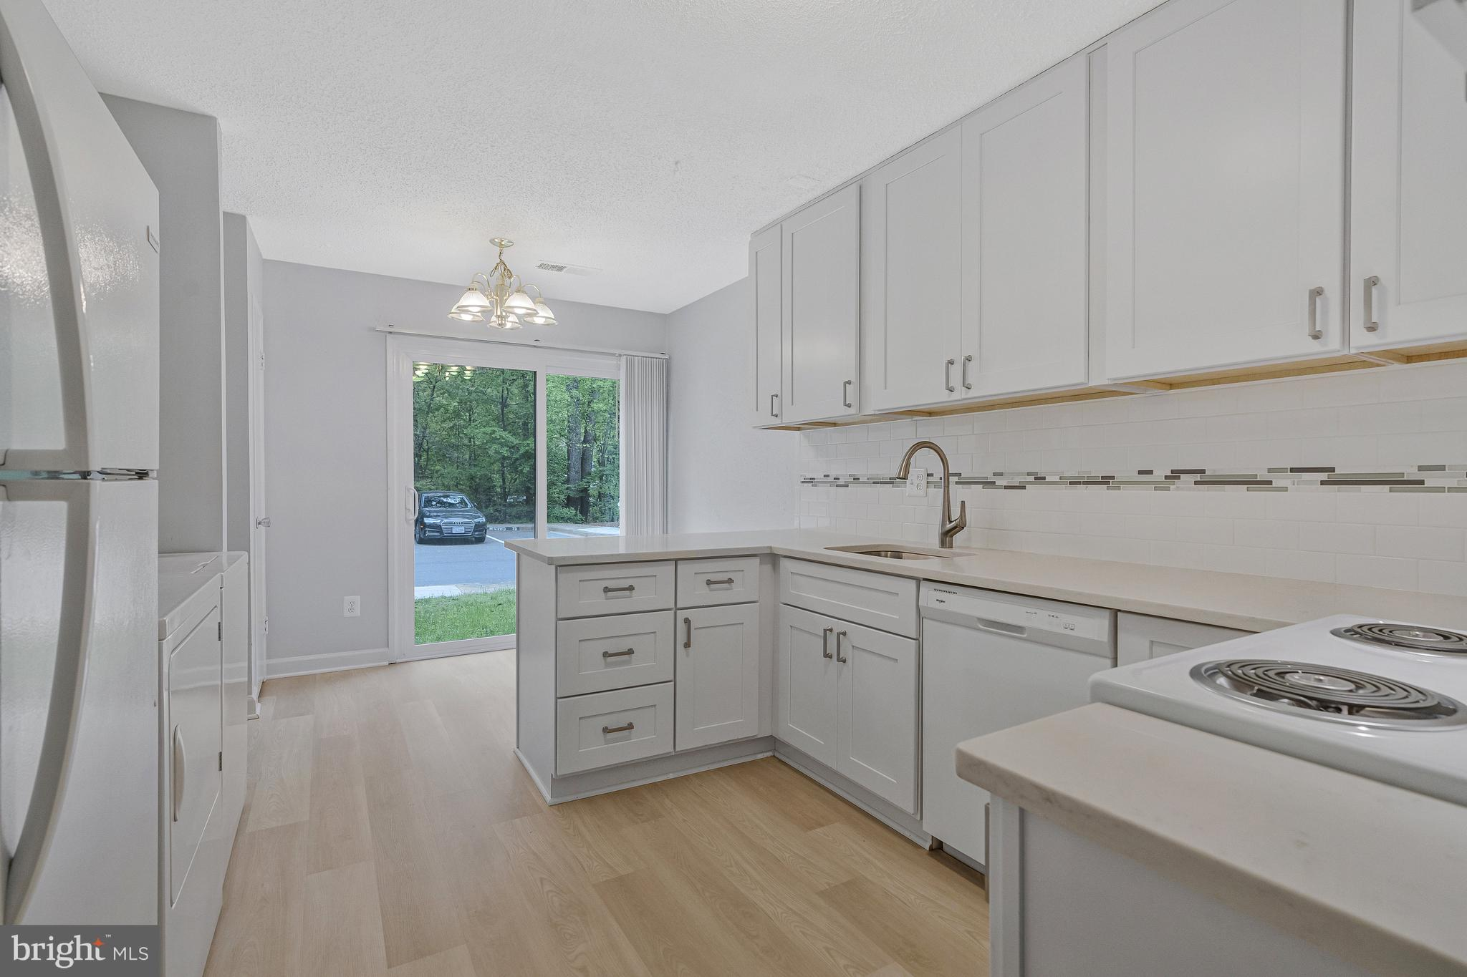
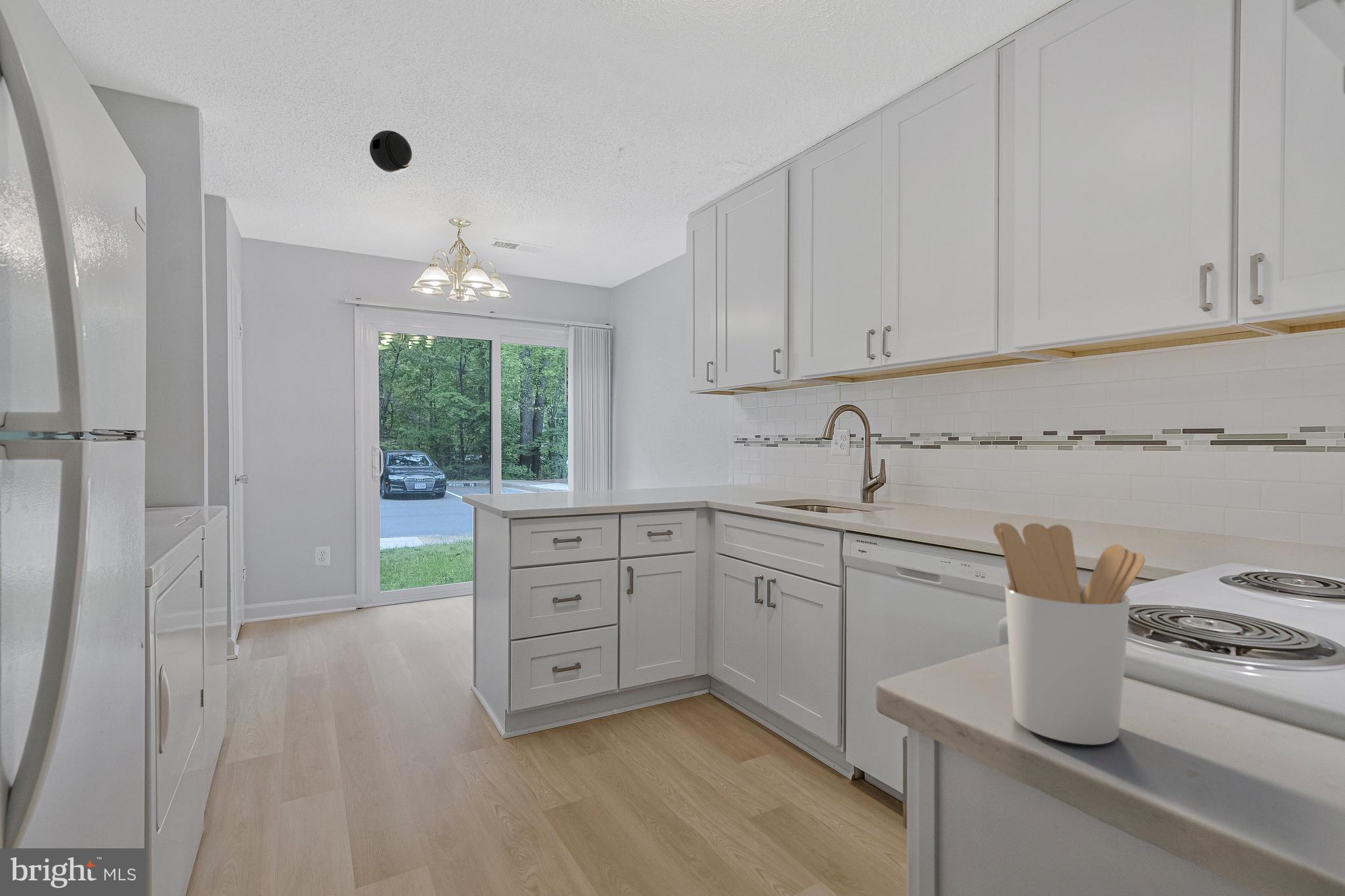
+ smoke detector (391, 152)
+ utensil holder (1052, 618)
